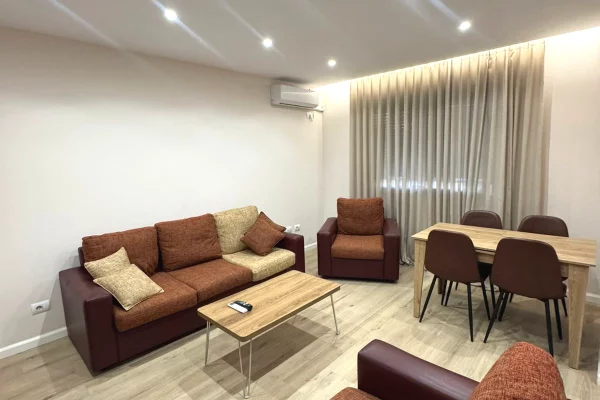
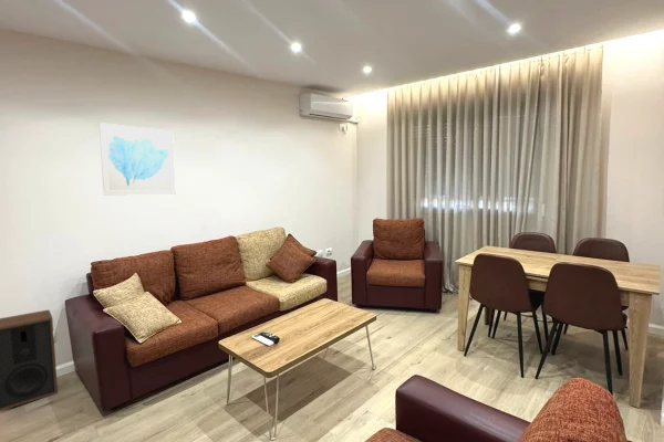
+ wall art (139, 161)
+ speaker (24, 357)
